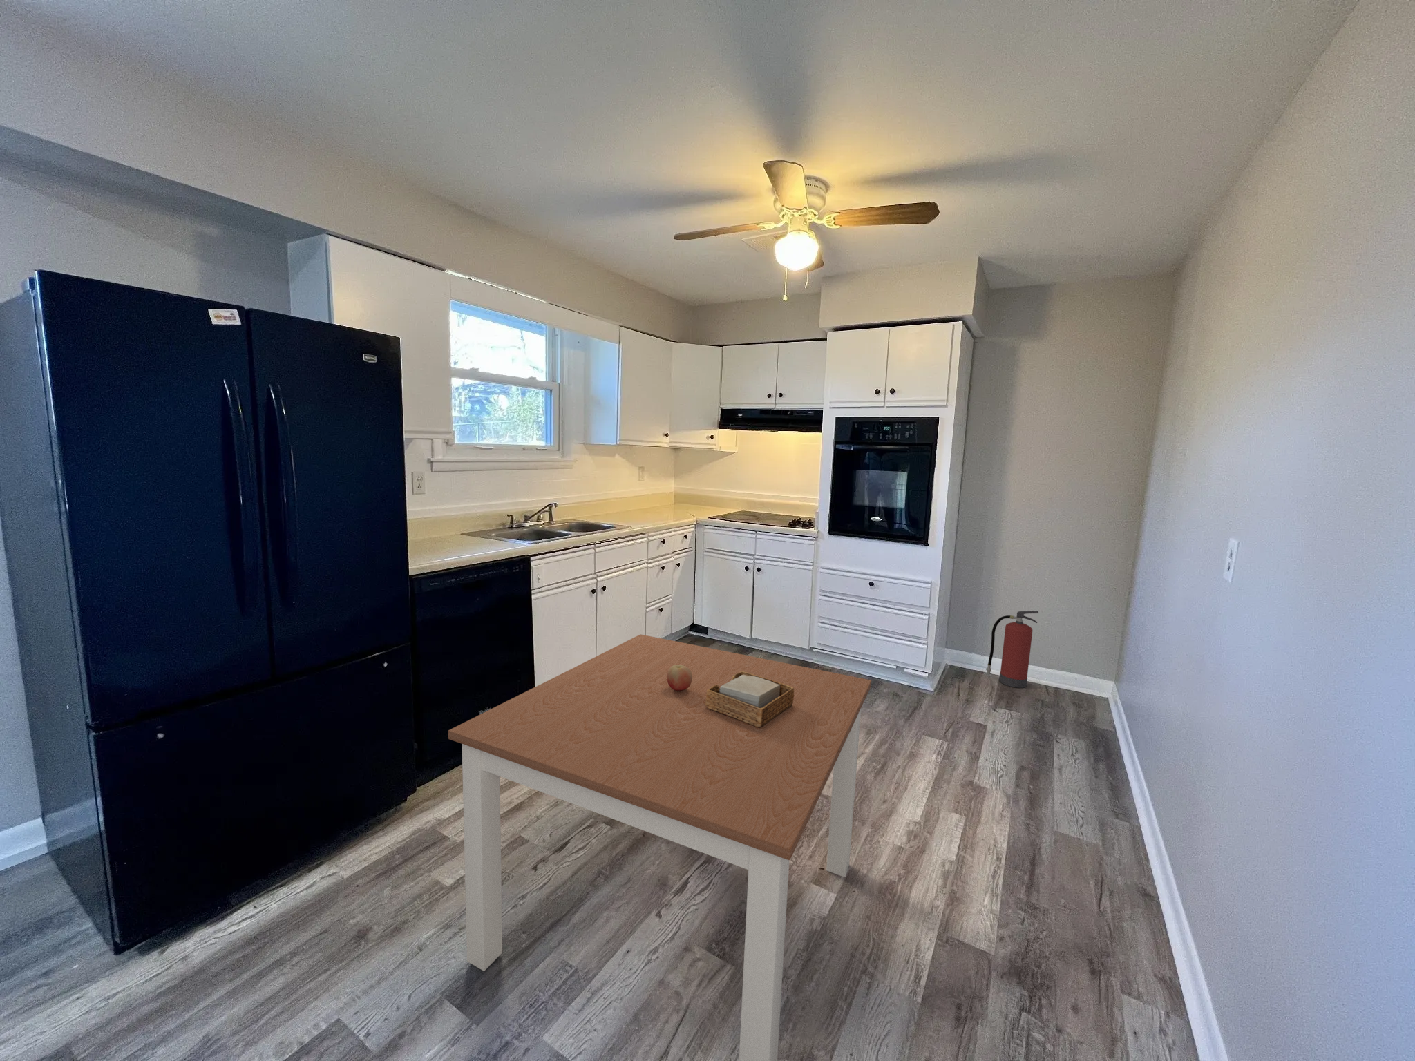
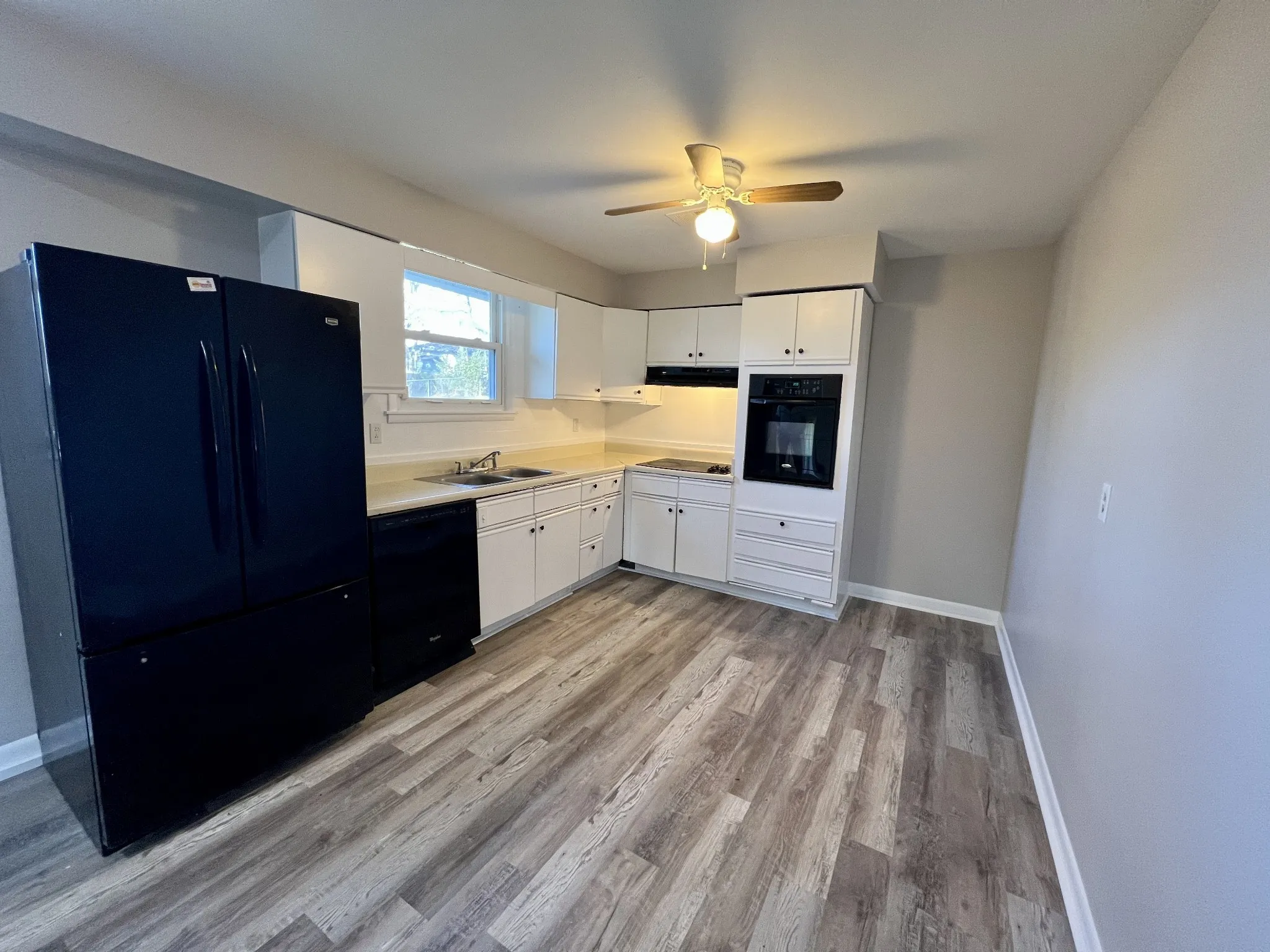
- napkin holder (750, 693)
- dining table (684, 808)
- fruit (680, 676)
- fire extinguisher (1011, 645)
